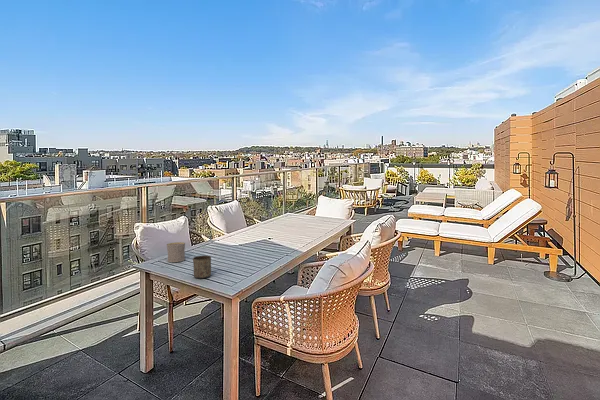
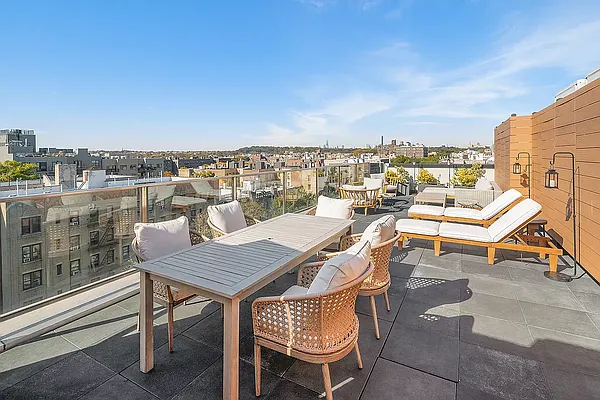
- cup (202, 266)
- cup (176, 251)
